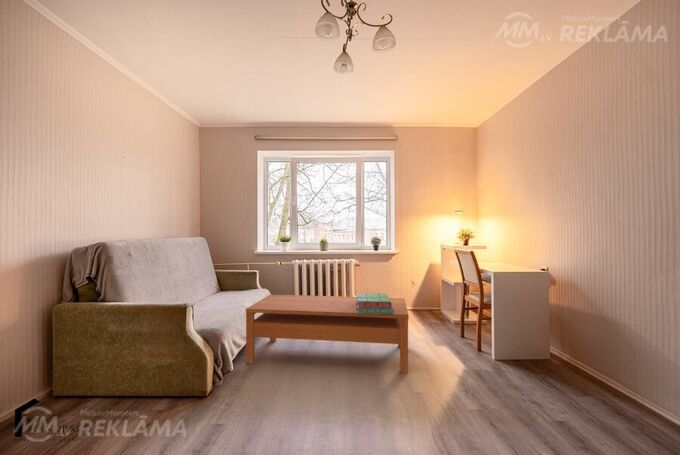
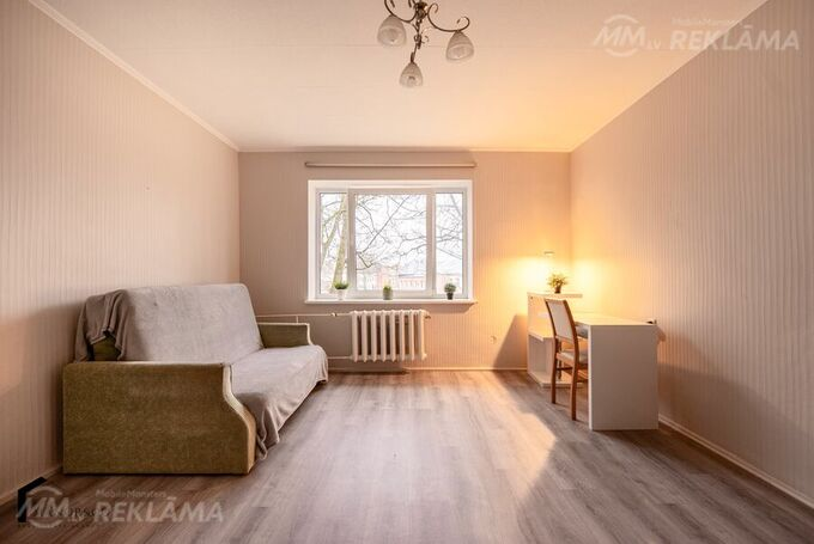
- stack of books (373, 302)
- coffee table (330, 328)
